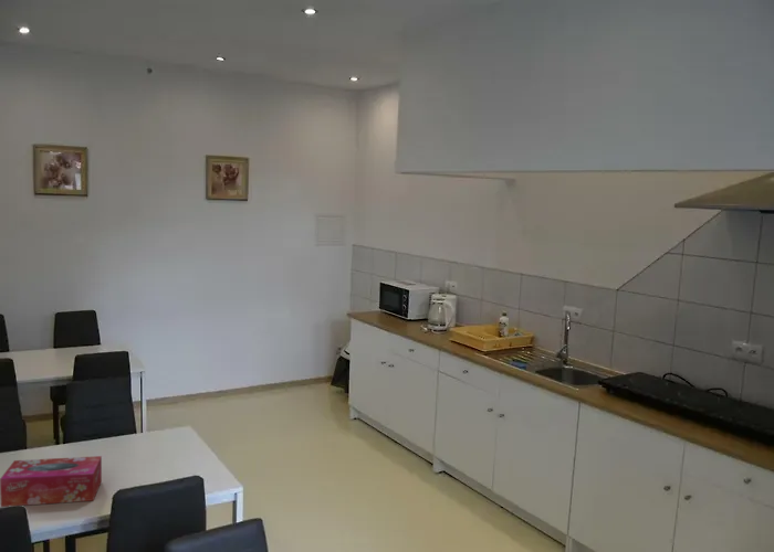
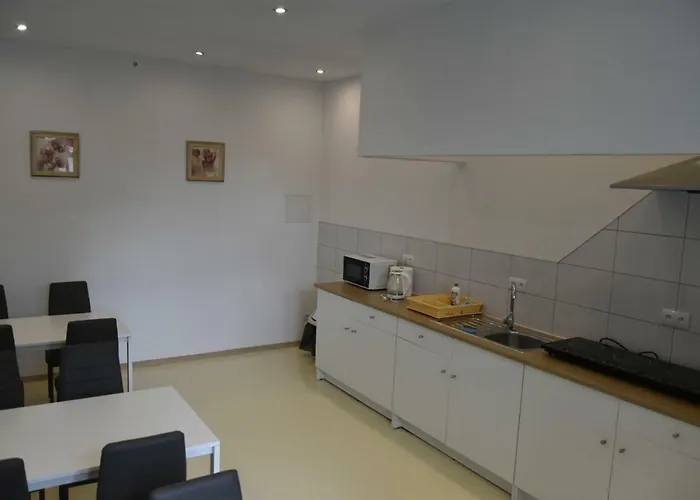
- tissue box (53, 480)
